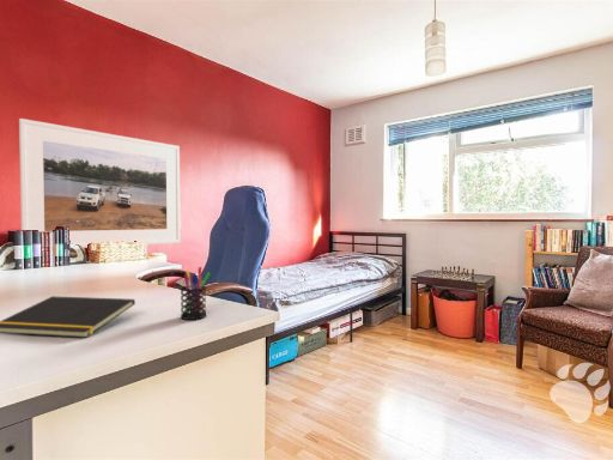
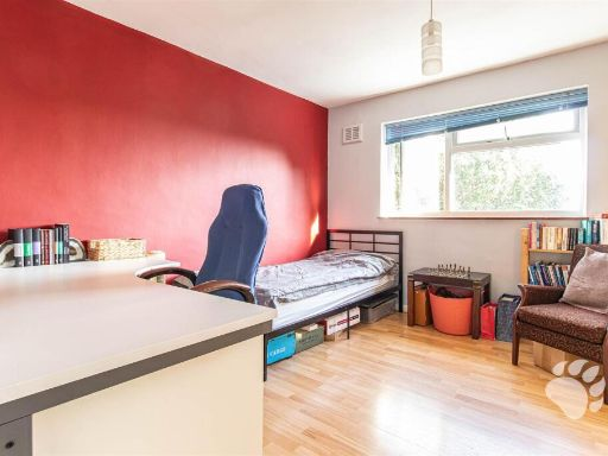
- notepad (67, 314)
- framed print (111, 190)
- pen holder (196, 291)
